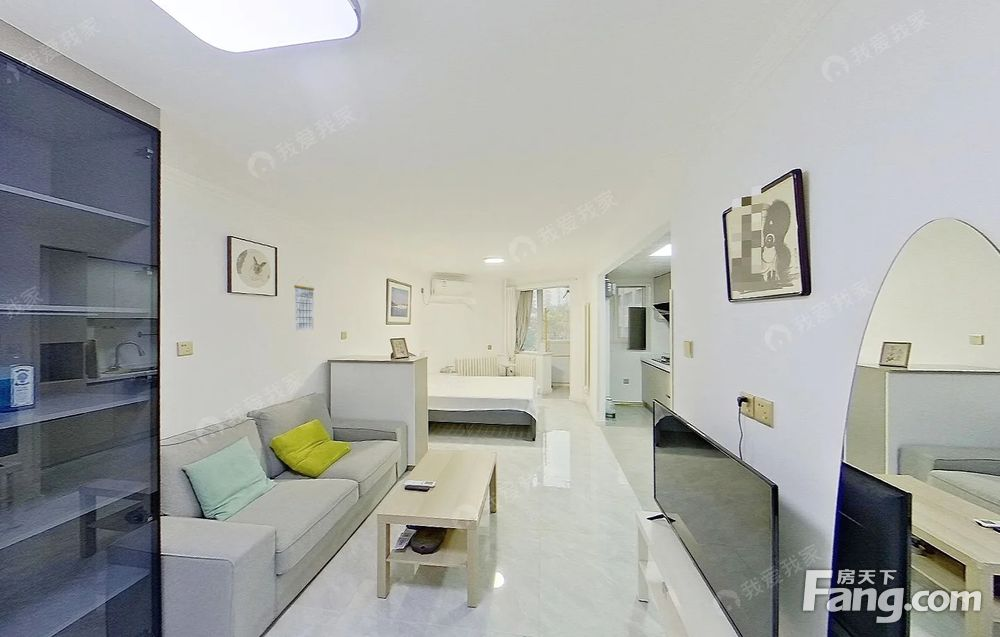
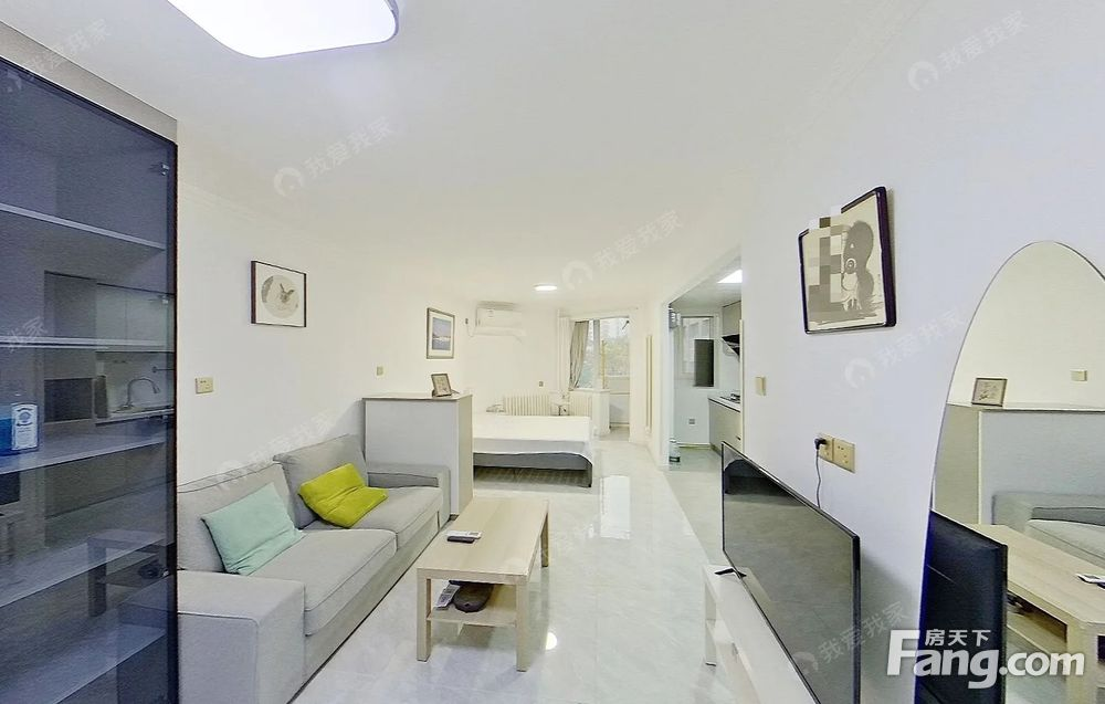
- calendar (304, 303)
